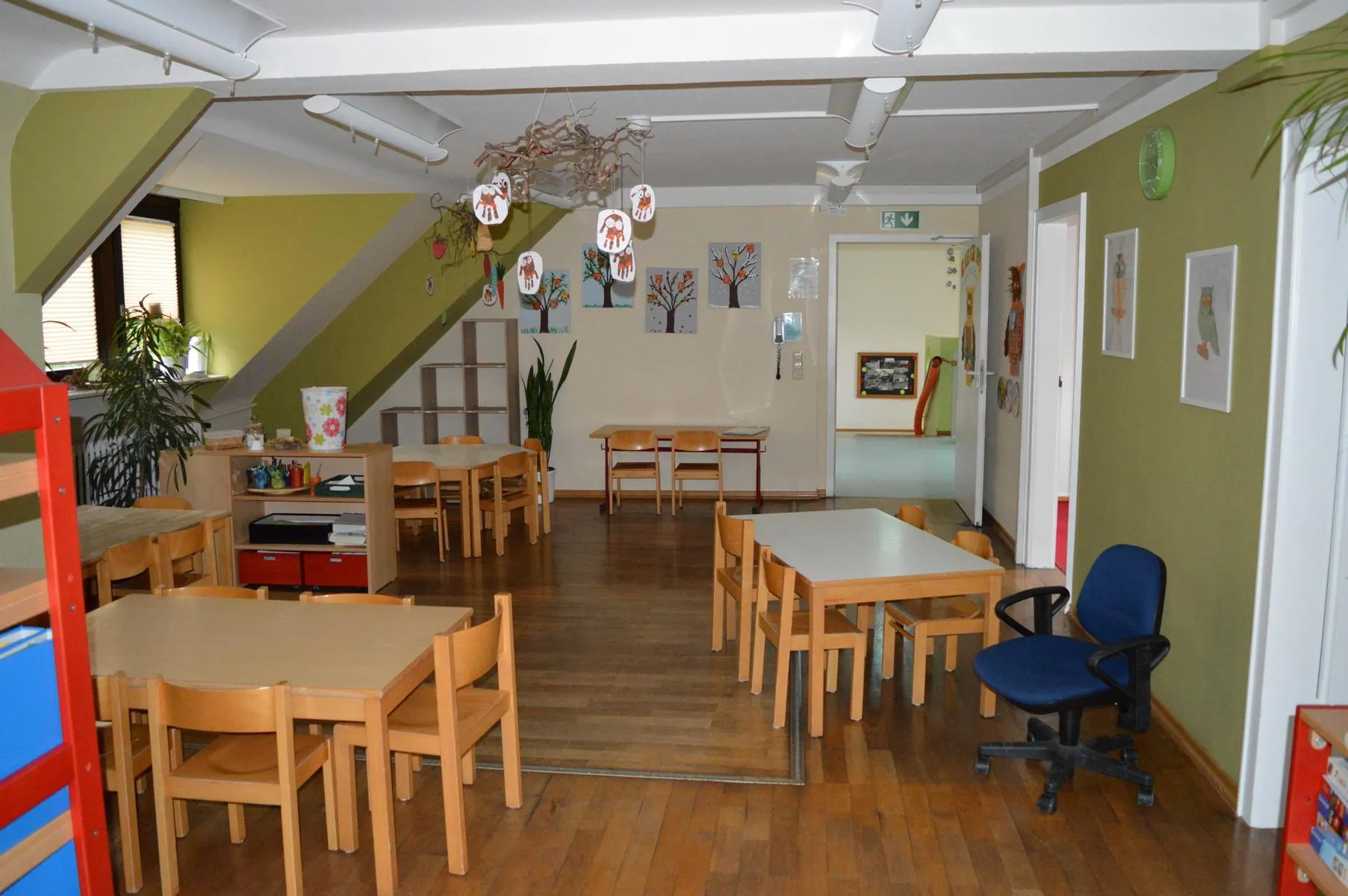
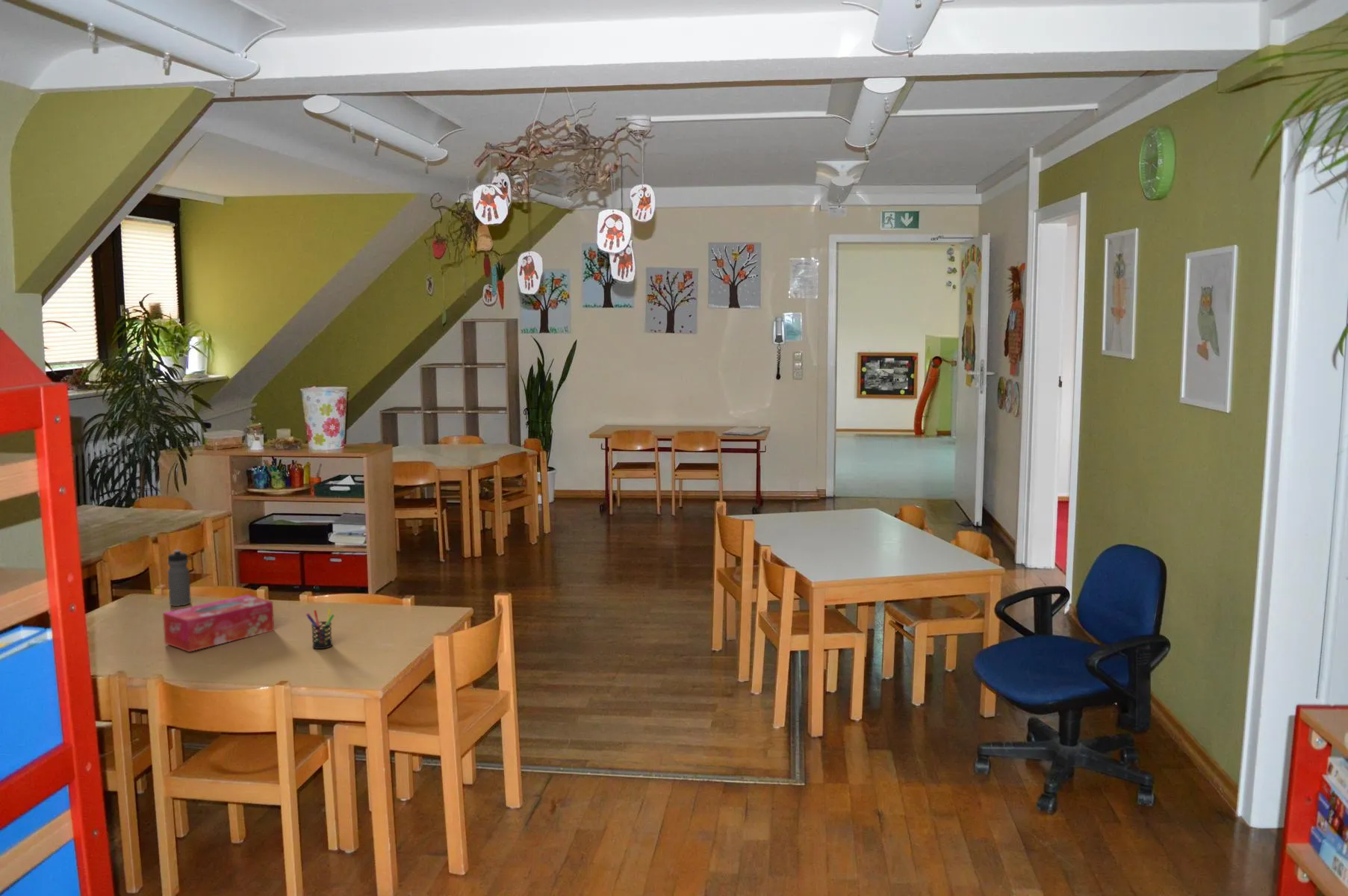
+ pen holder (323, 627)
+ water bottle (178, 576)
+ tissue box (220, 621)
